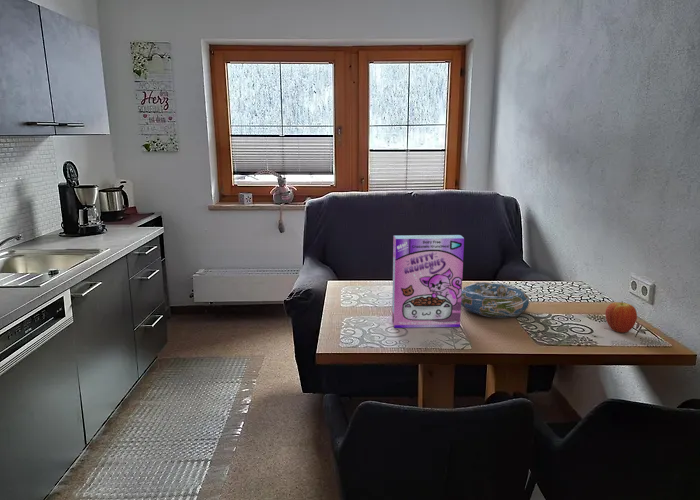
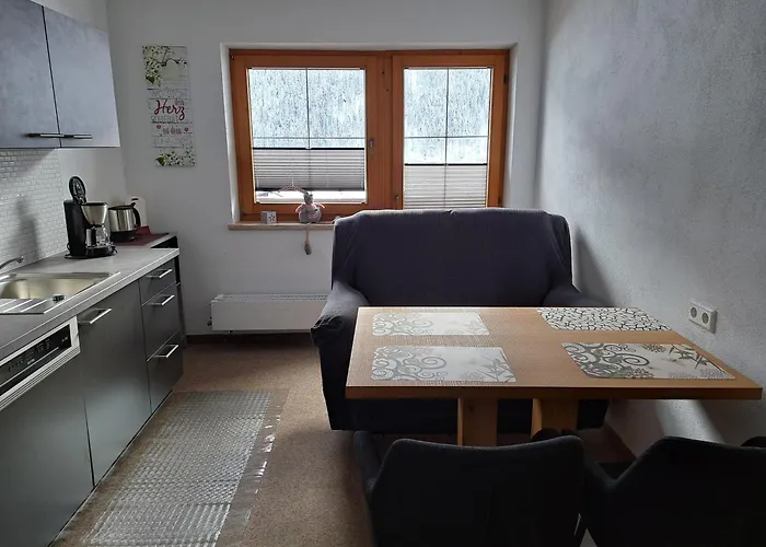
- decorative bowl (493, 299)
- cereal box (426, 280)
- fruit (621, 315)
